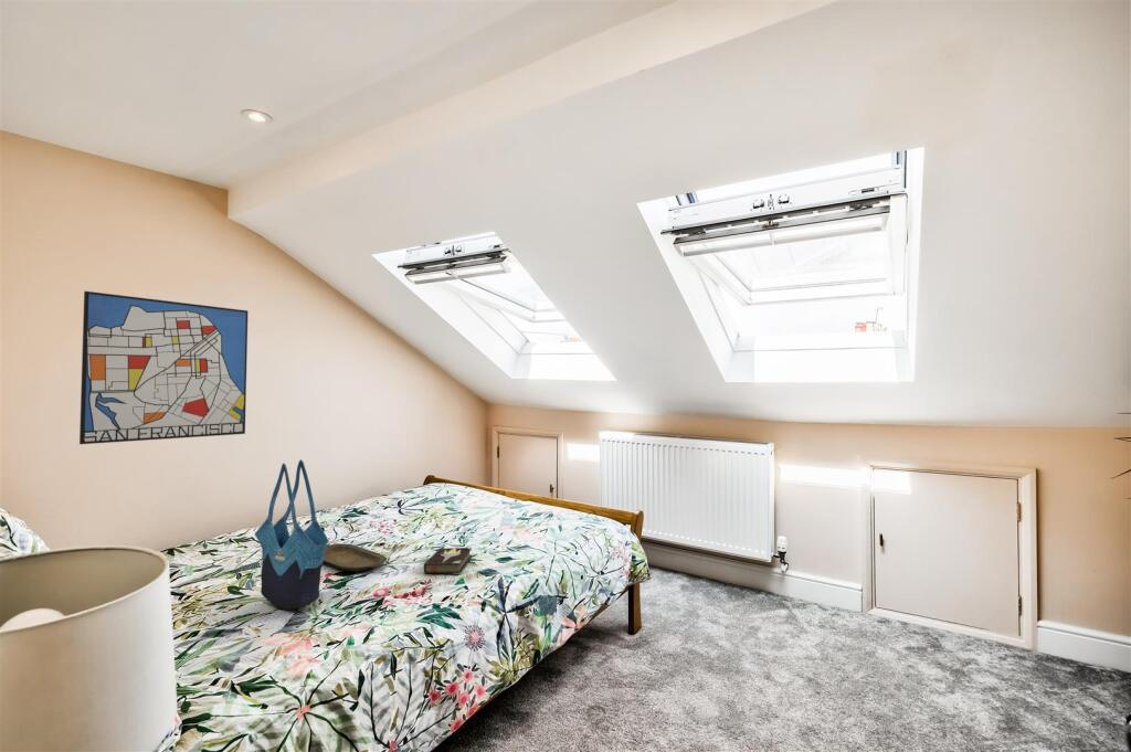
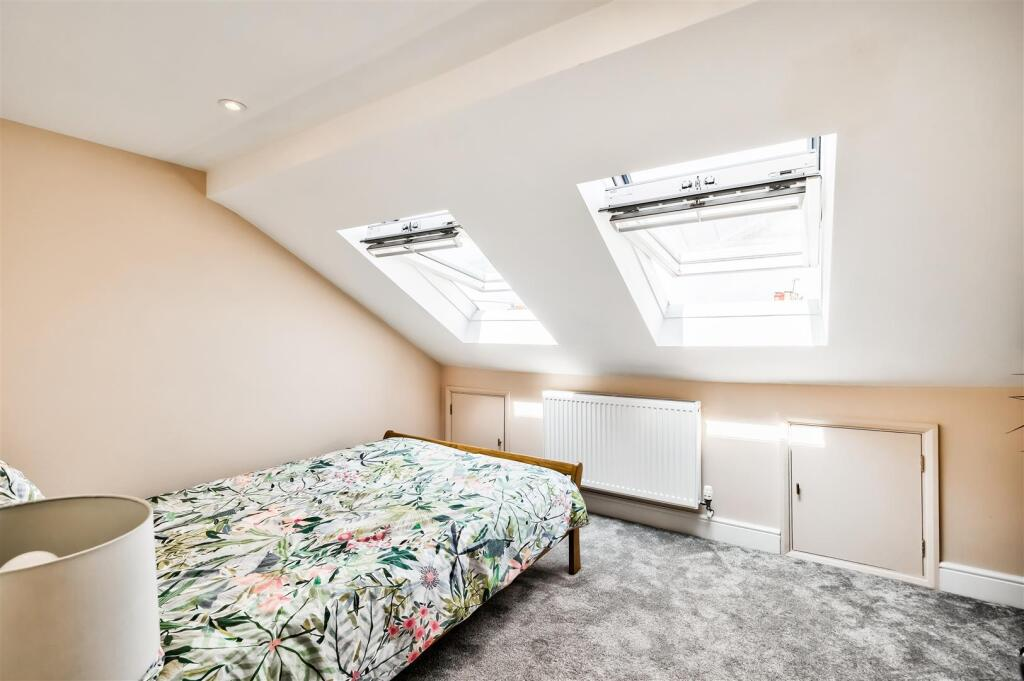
- wall art (172, 370)
- hardback book (448, 559)
- serving tray (347, 558)
- tote bag (292, 533)
